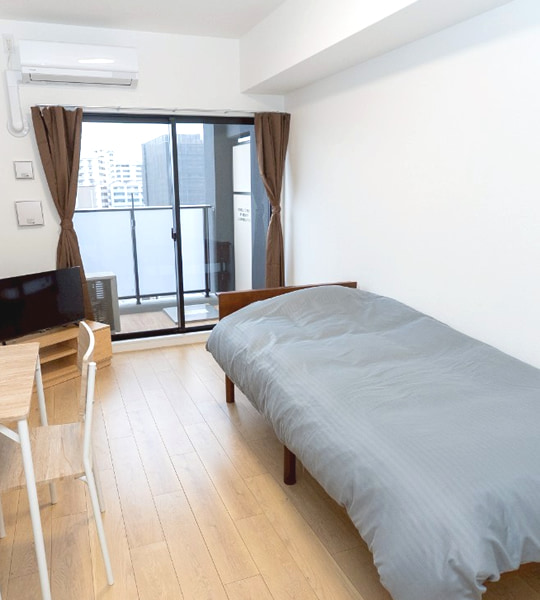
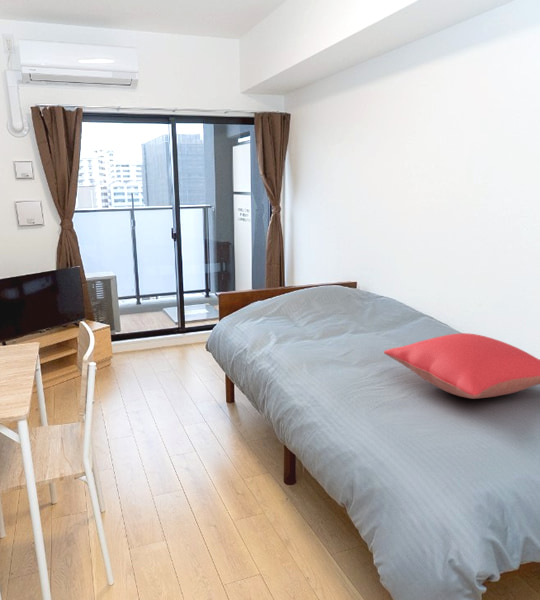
+ pillow (472, 363)
